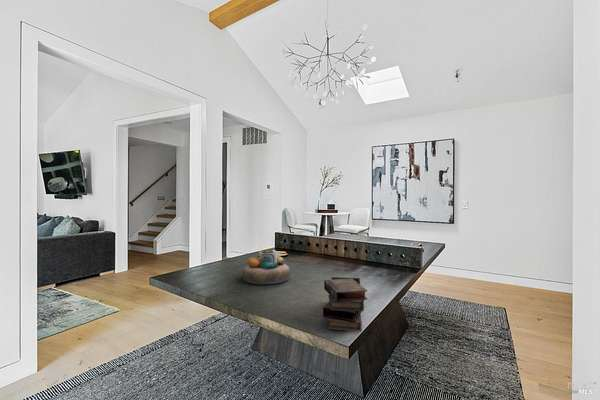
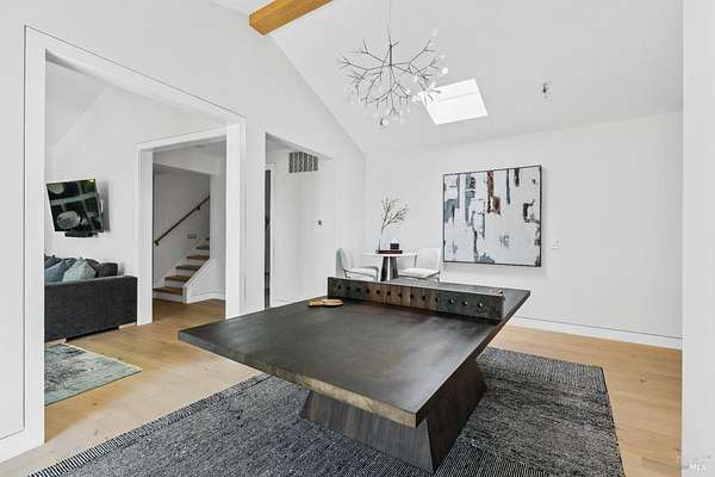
- book (344, 297)
- decorative bowl (266, 263)
